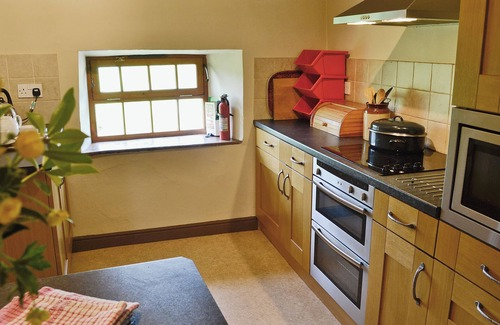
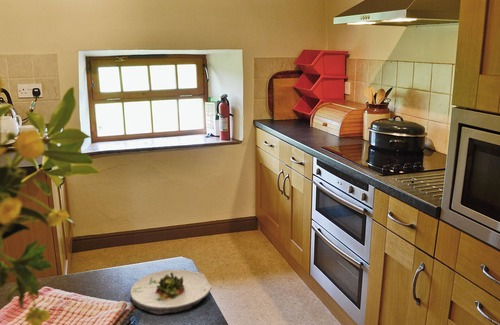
+ salad plate (170, 284)
